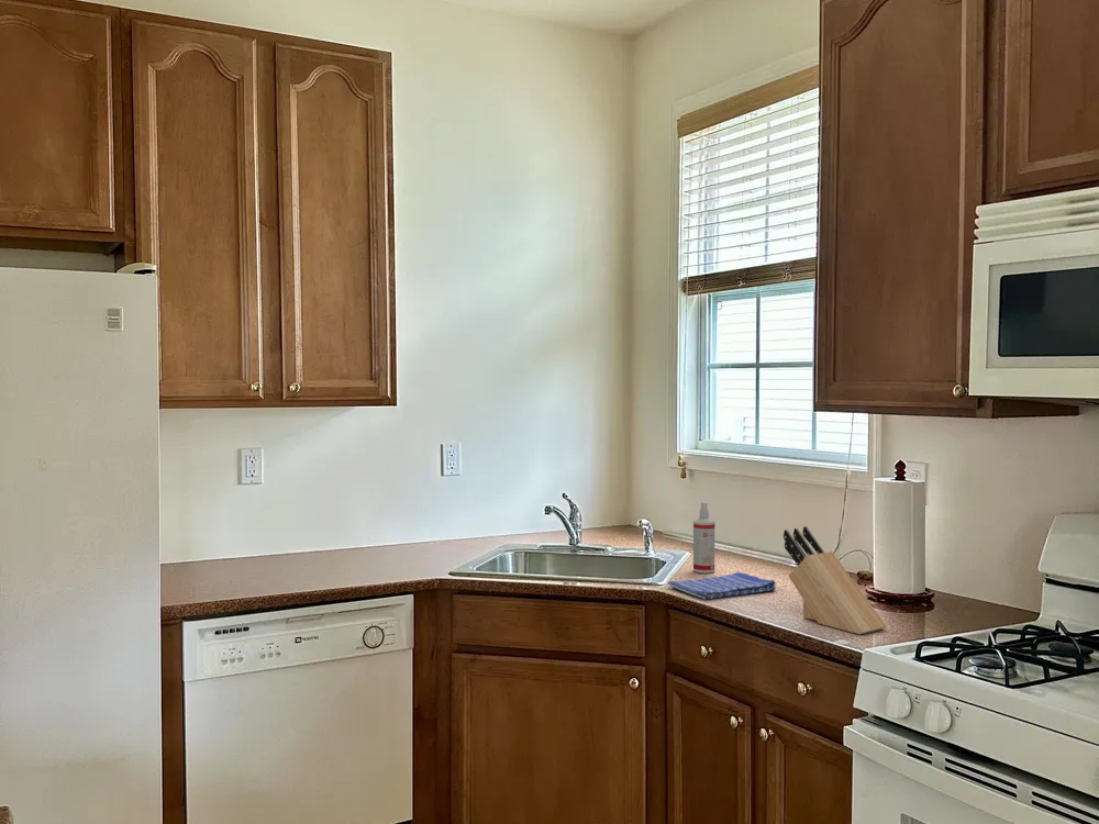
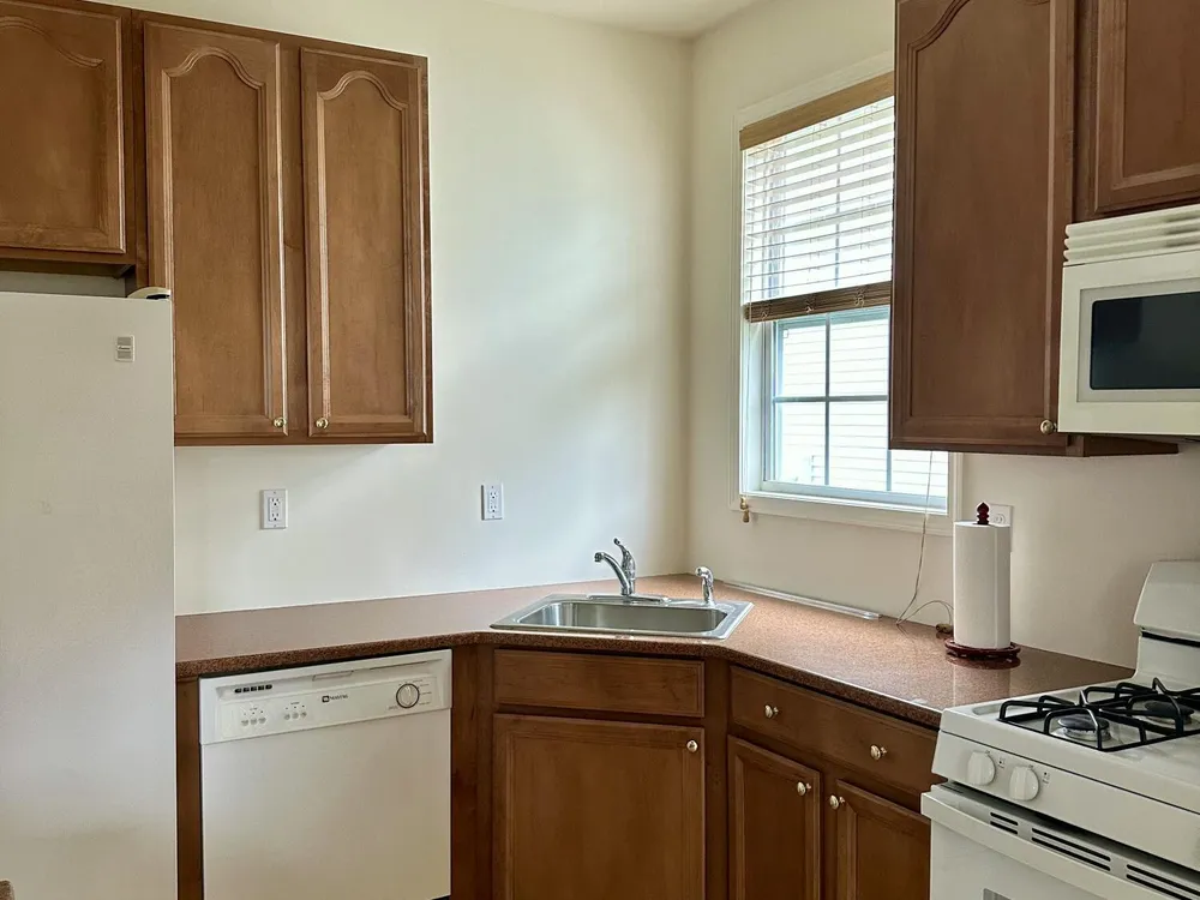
- spray bottle (703, 536)
- knife block (829, 577)
- dish towel (722, 583)
